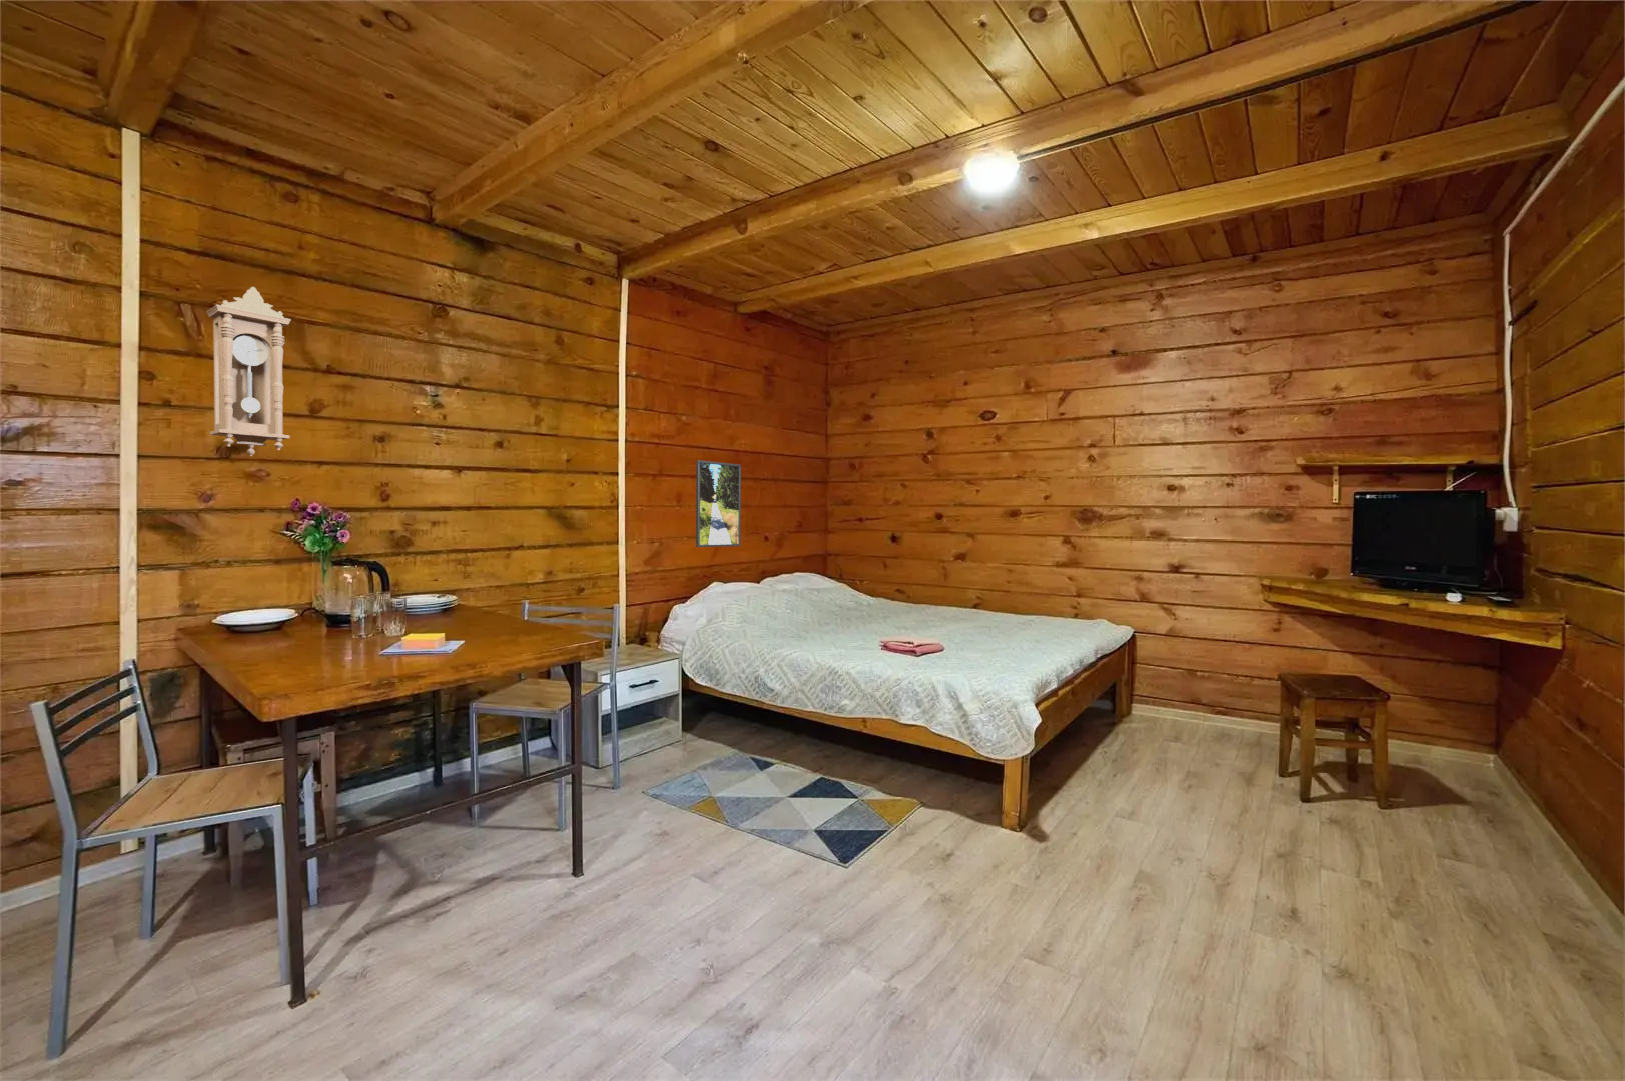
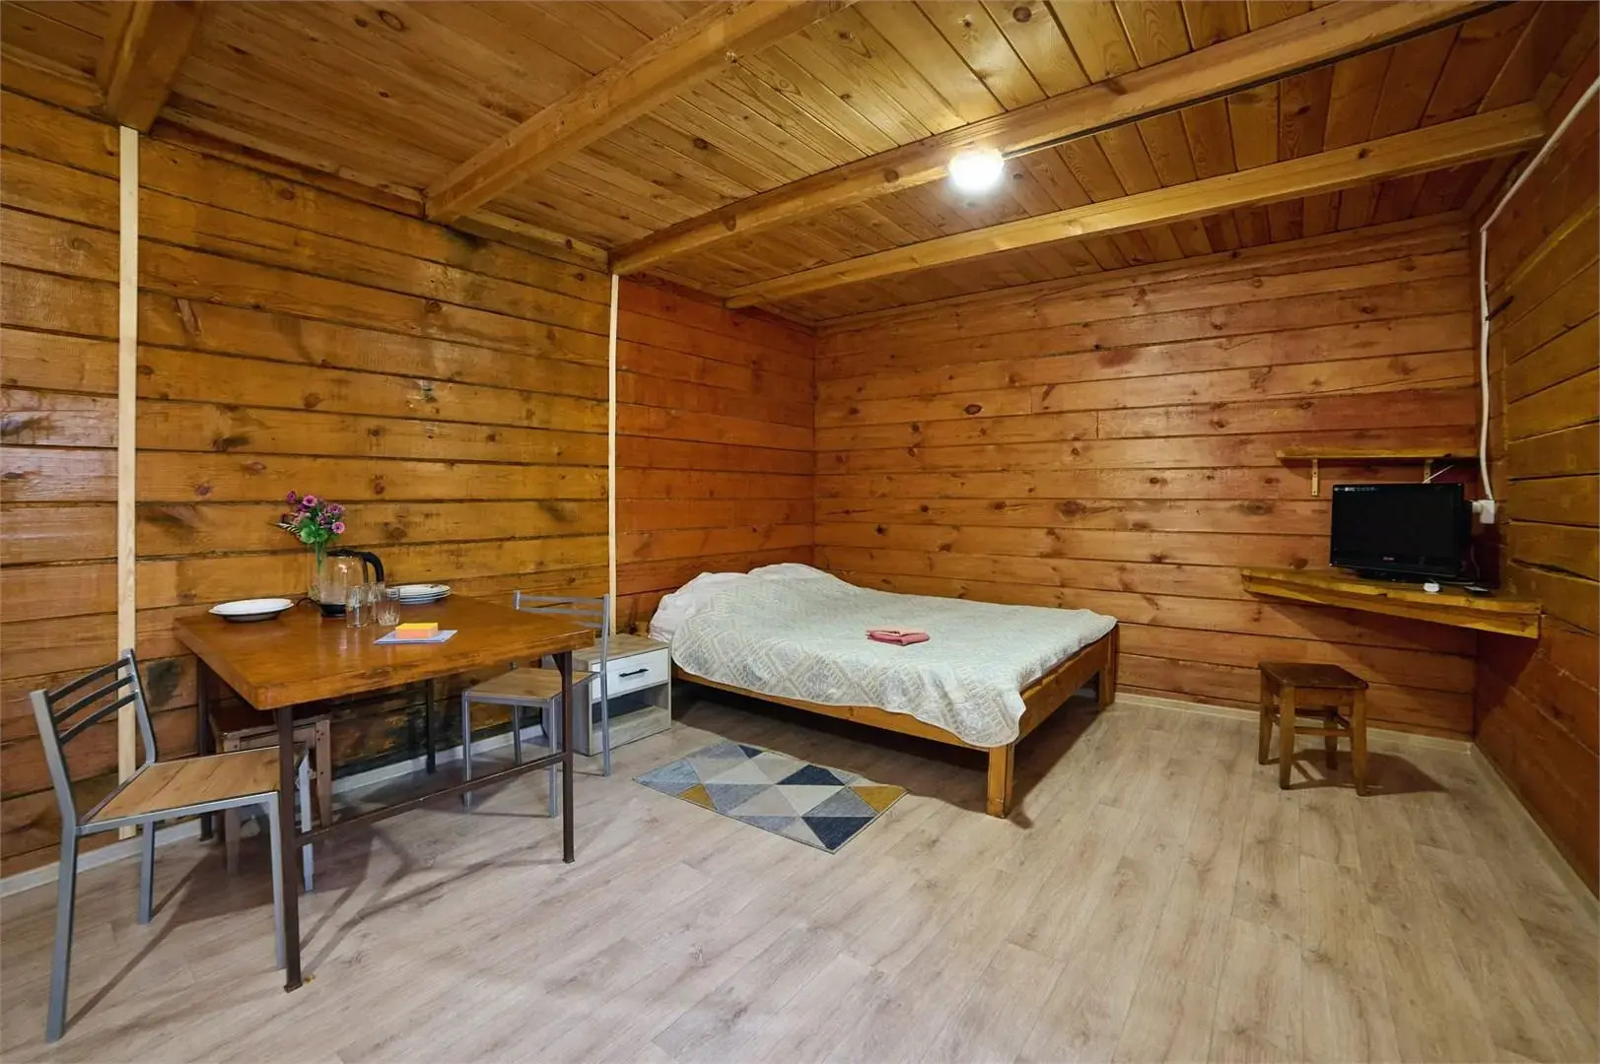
- pendulum clock (250, 373)
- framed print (719, 504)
